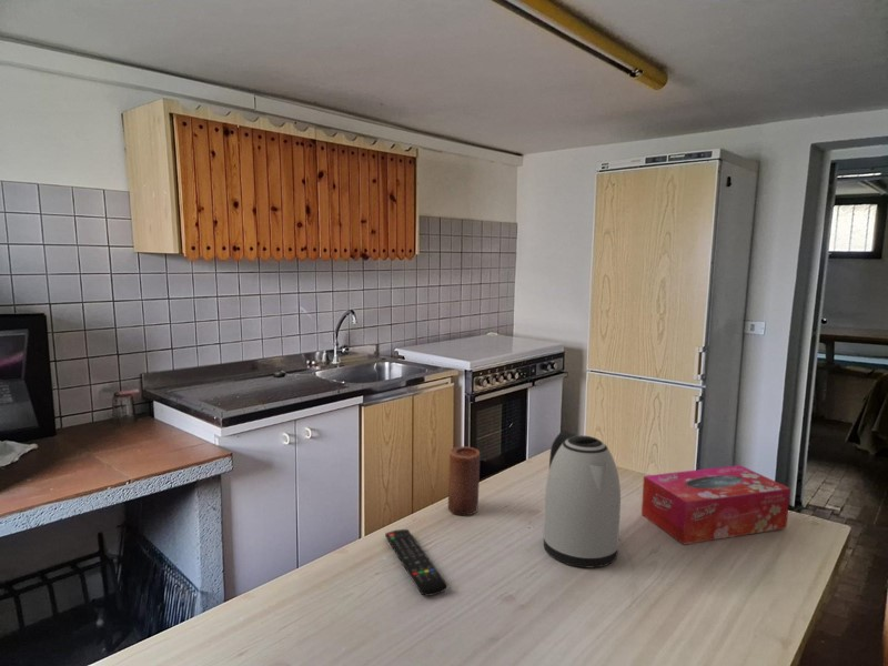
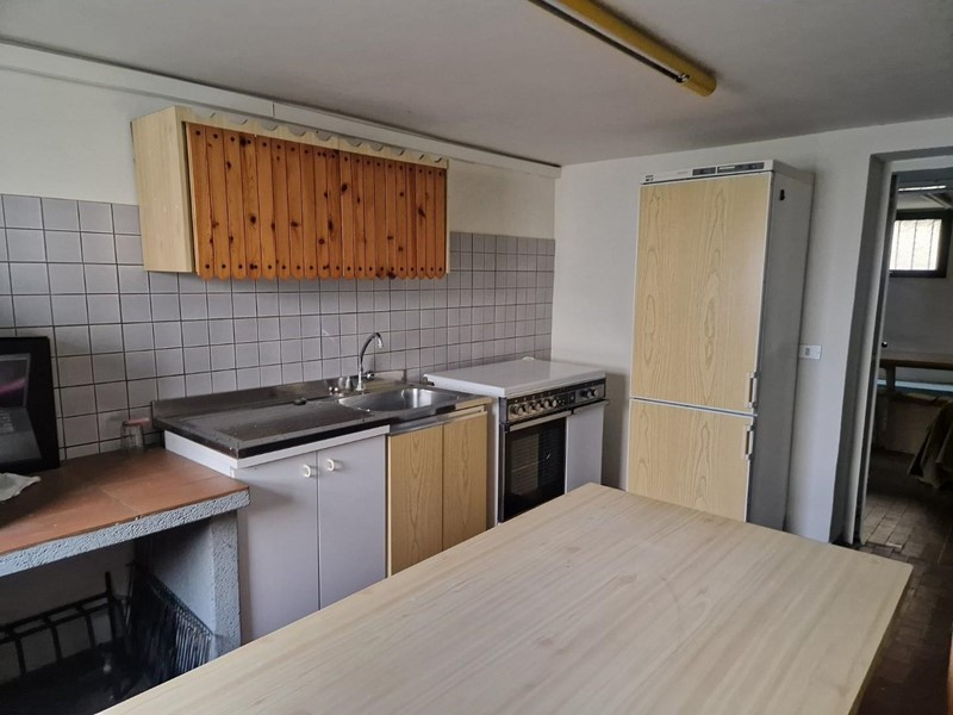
- kettle (575, 487)
- tissue box (713, 501)
- remote control (413, 559)
- candle (463, 480)
